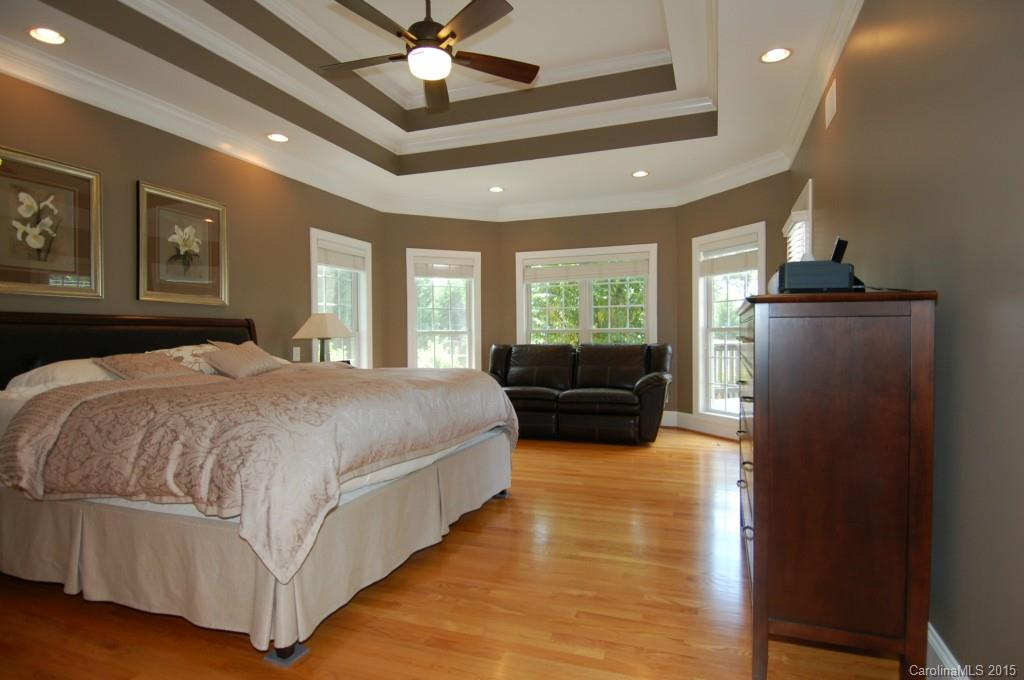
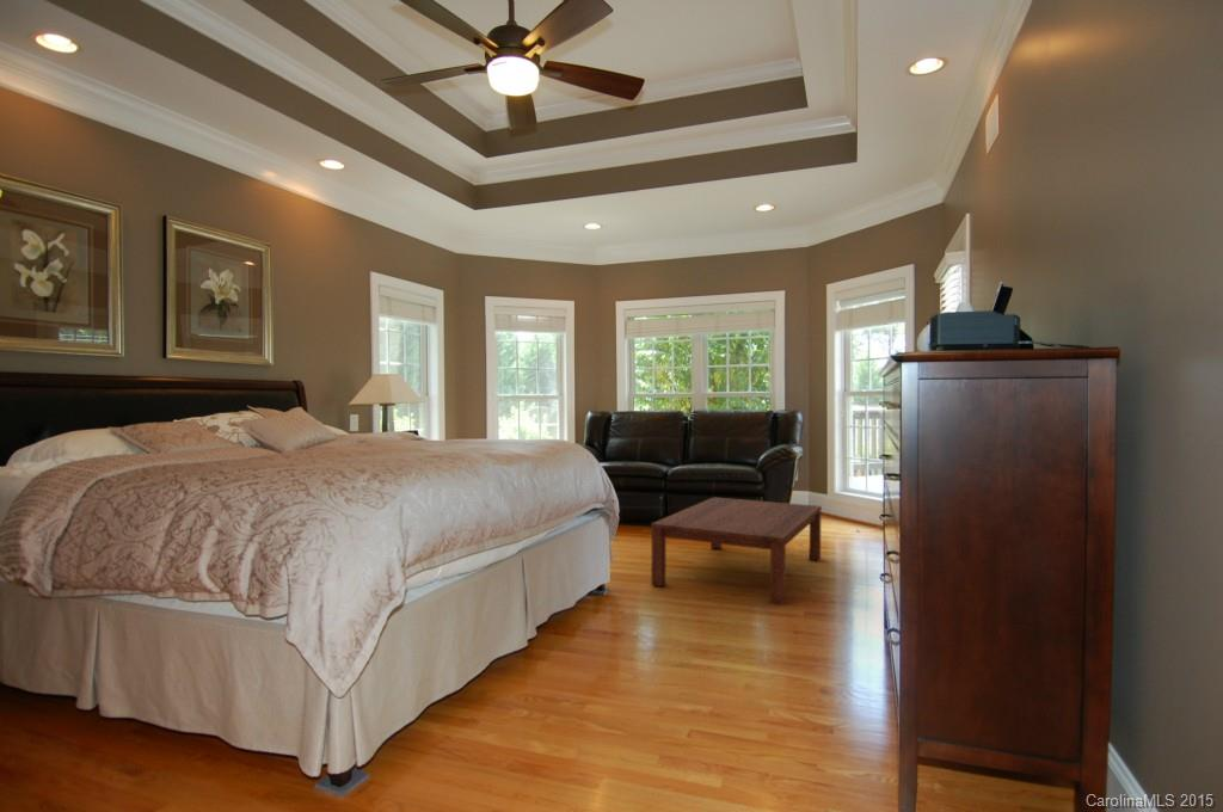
+ coffee table (742, 542)
